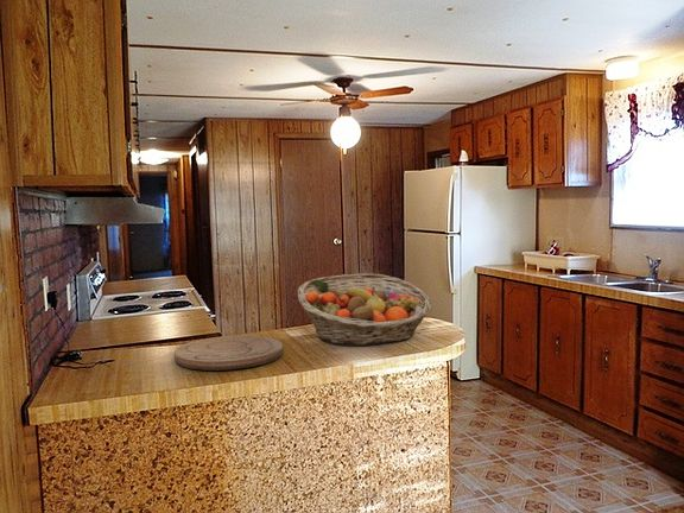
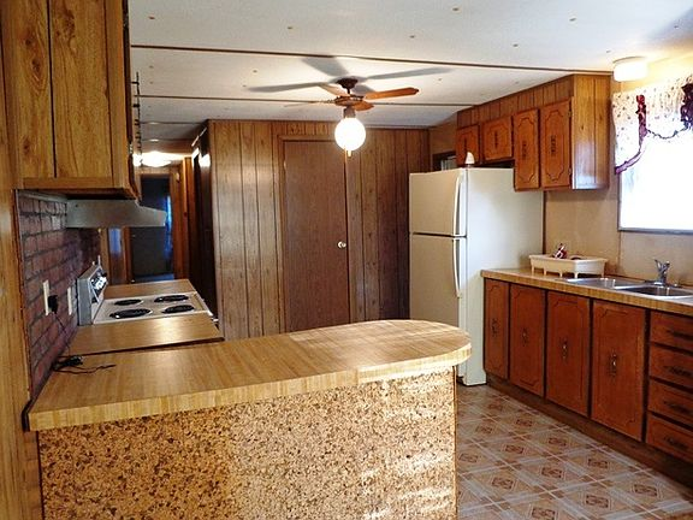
- fruit basket (365, 306)
- cutting board (229, 350)
